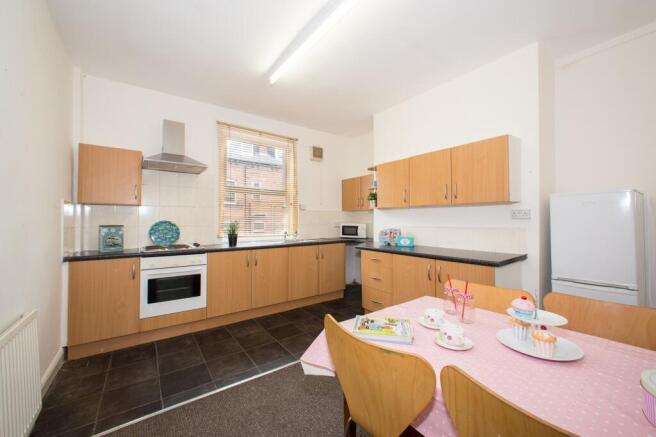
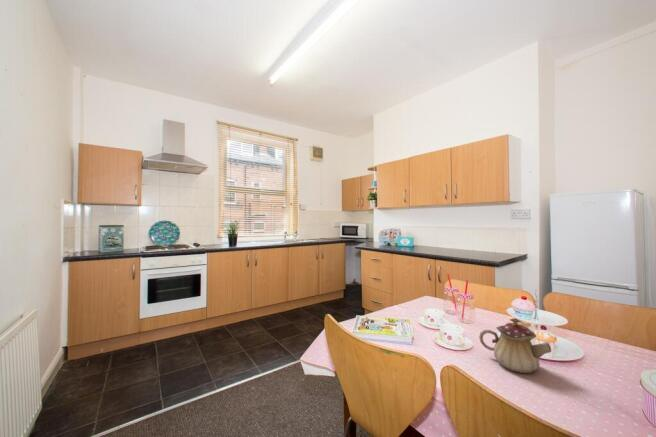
+ teapot (512, 340)
